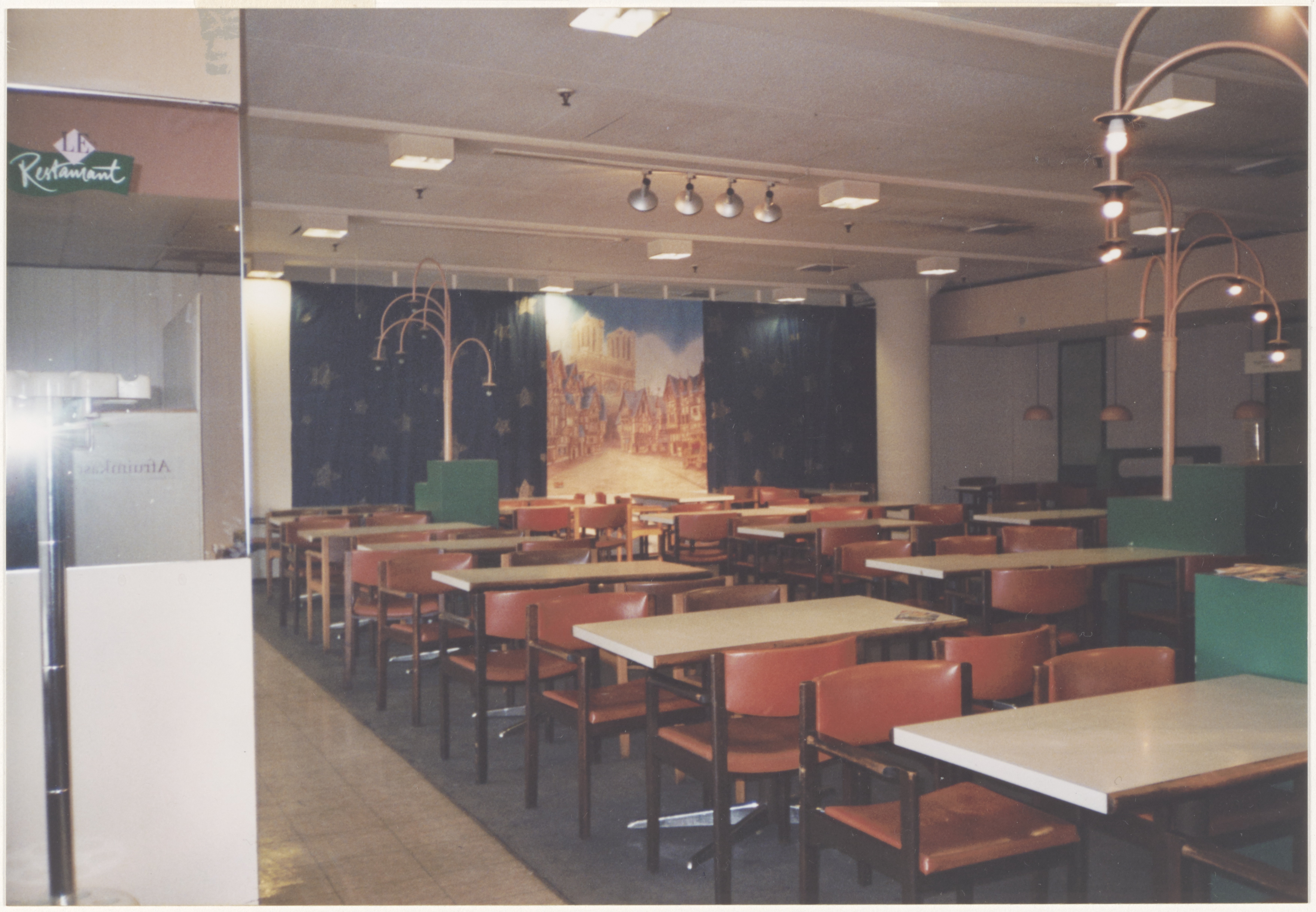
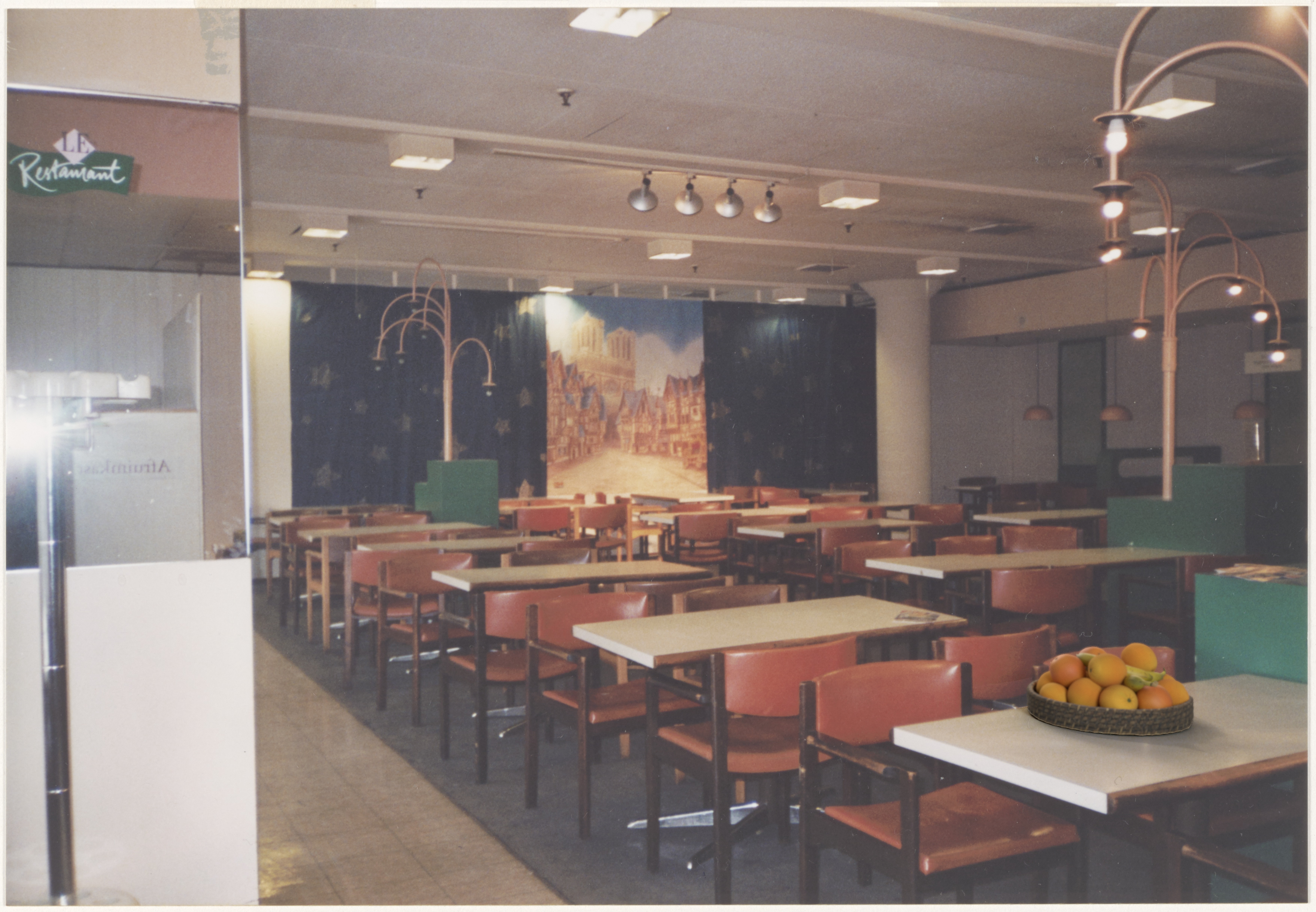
+ fruit bowl (1107, 681)
